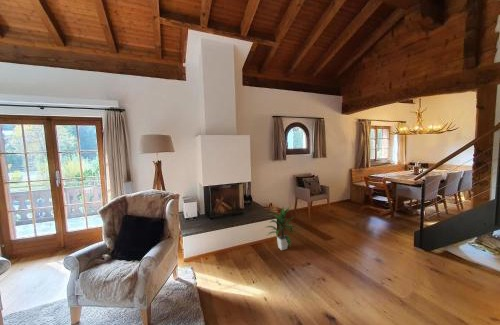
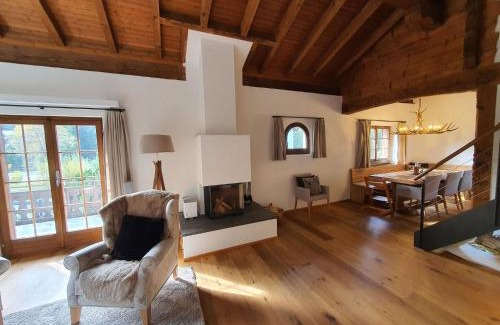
- indoor plant (282, 228)
